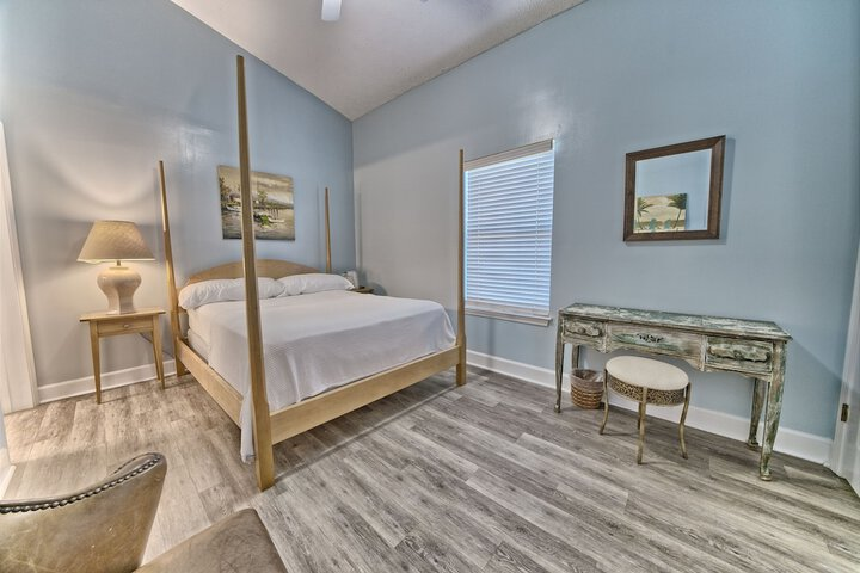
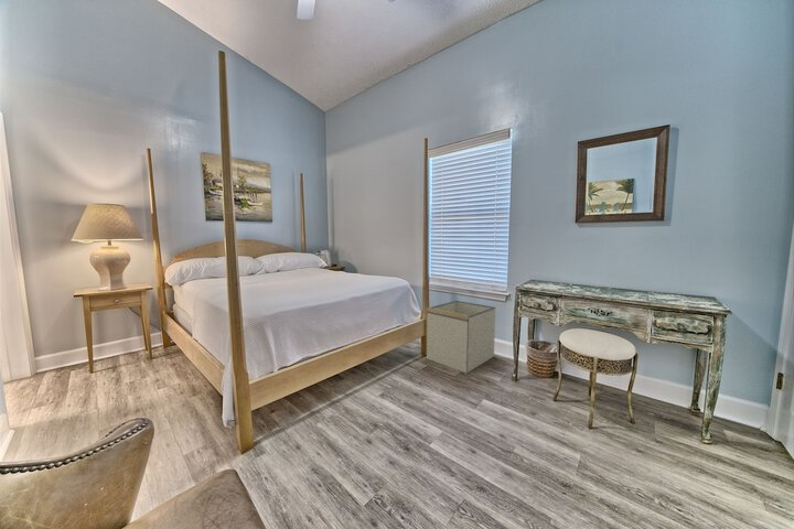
+ storage bin (460, 332)
